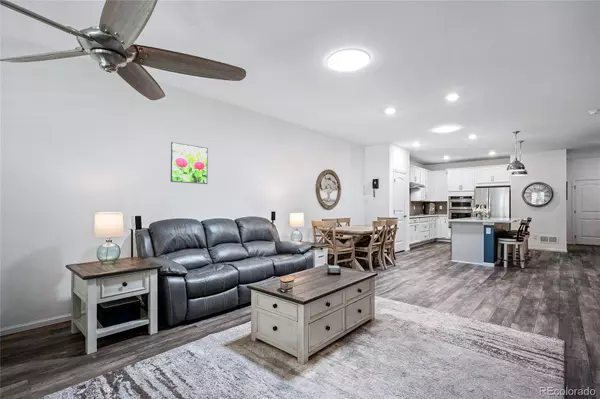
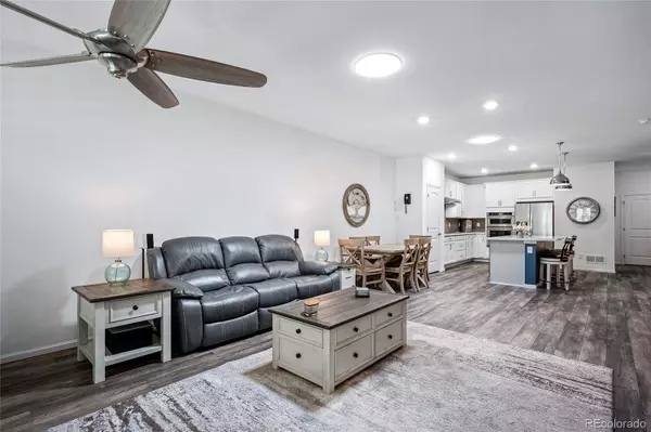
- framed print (190, 164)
